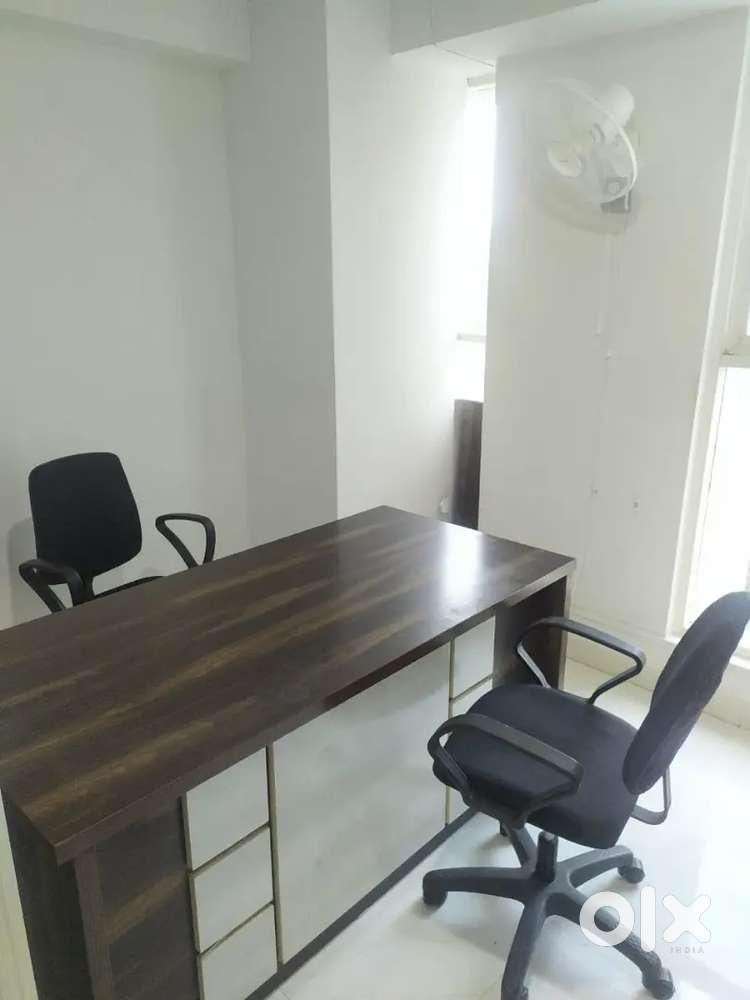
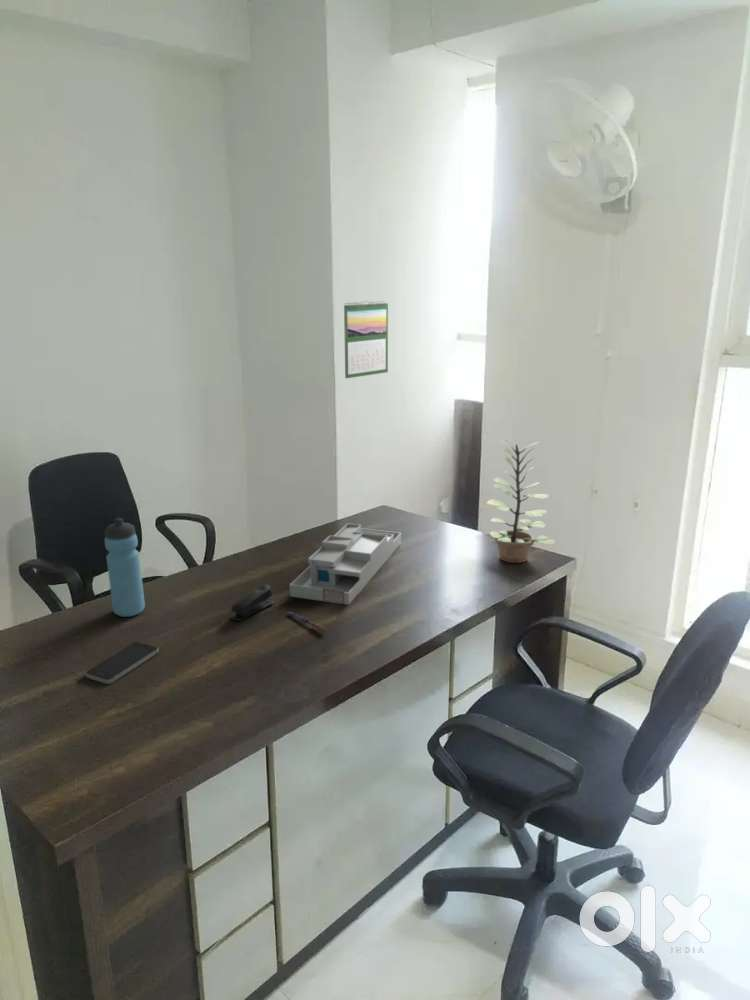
+ desk organizer (350, 553)
+ plant (521, 501)
+ pen (306, 620)
+ water bottle (124, 565)
+ stapler (251, 601)
+ calendar (366, 338)
+ smartphone (123, 661)
